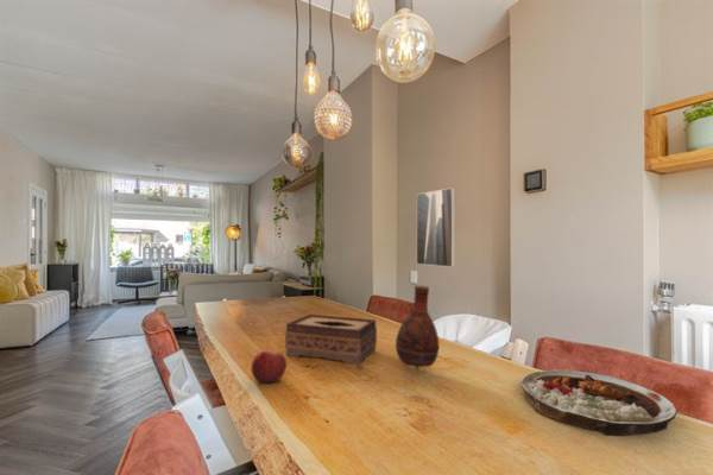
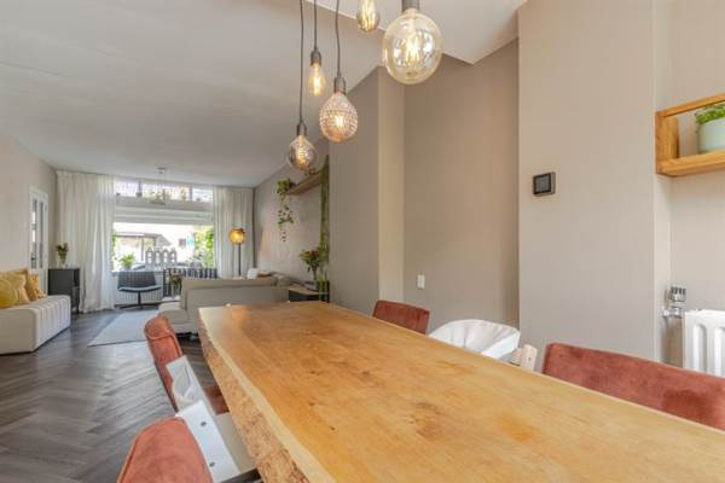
- apple (269, 363)
- vase (412, 332)
- plate (591, 393)
- tissue box (332, 336)
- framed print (434, 228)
